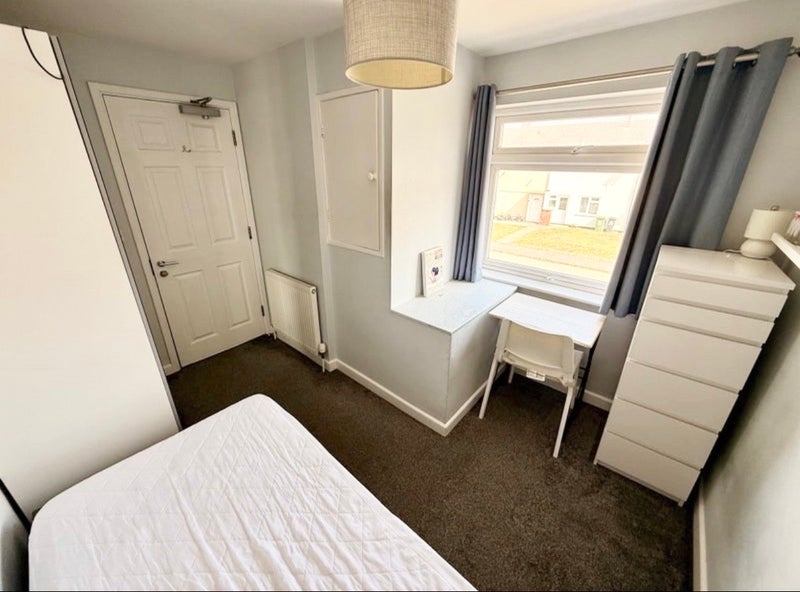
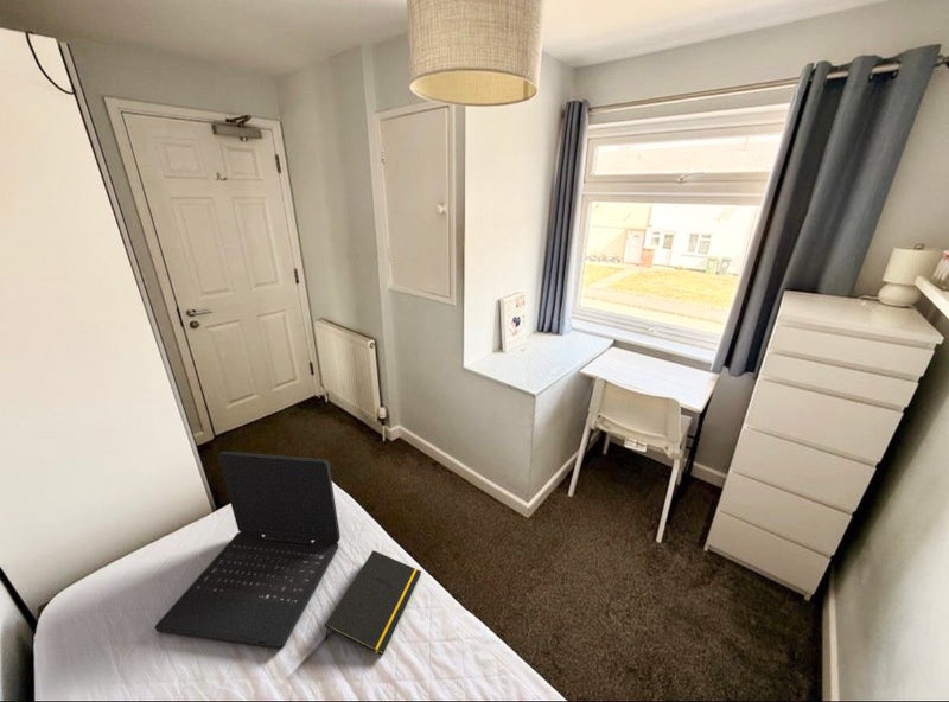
+ laptop (248, 540)
+ notepad (377, 596)
